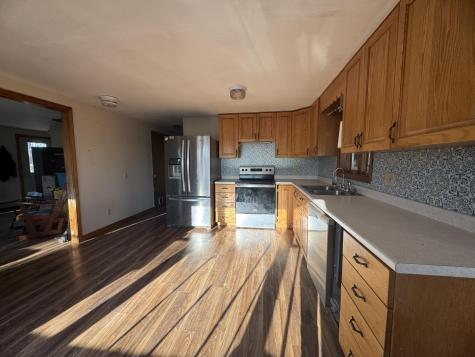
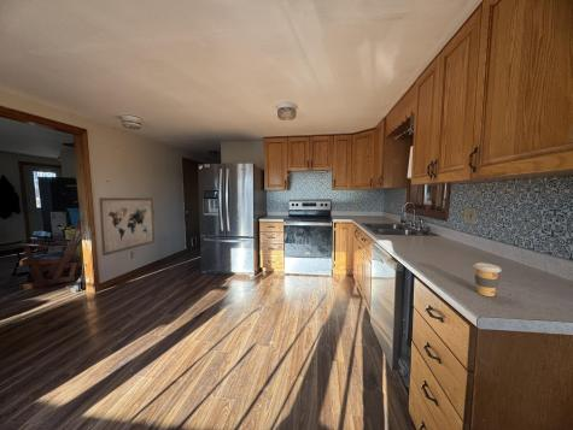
+ wall art (130, 223)
+ coffee cup (486, 279)
